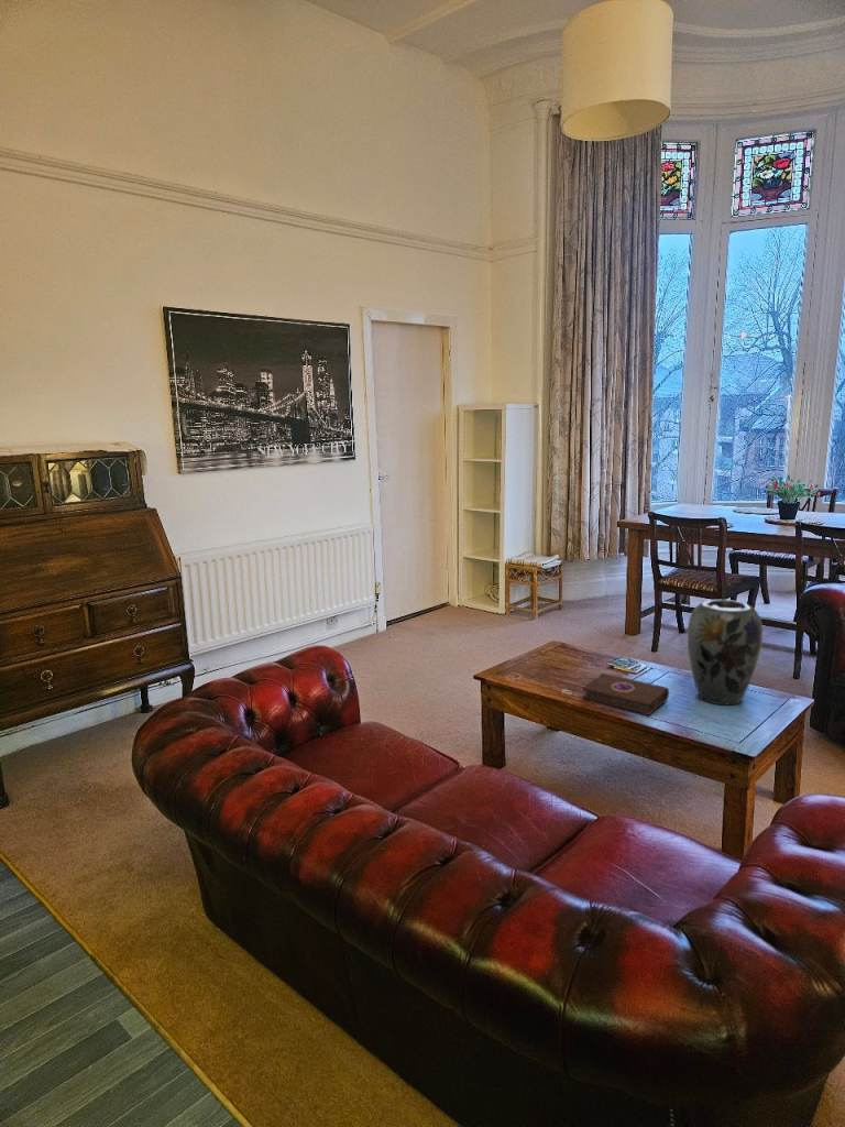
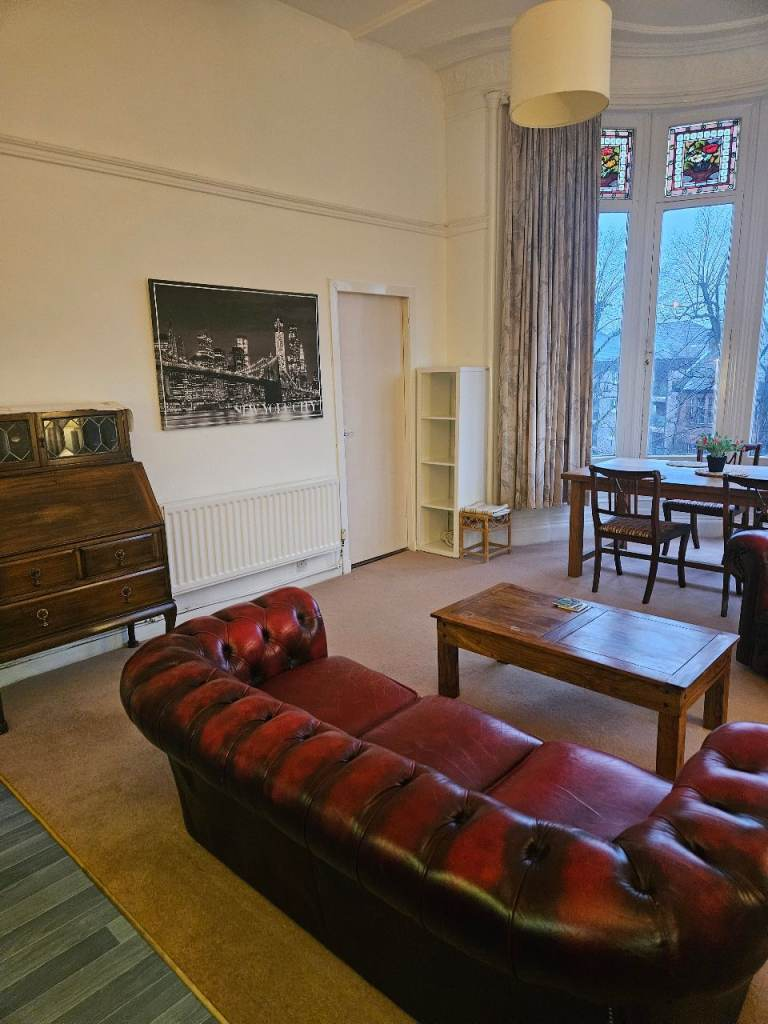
- vase (723, 652)
- book (625, 691)
